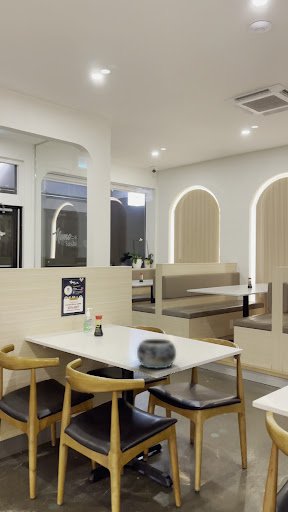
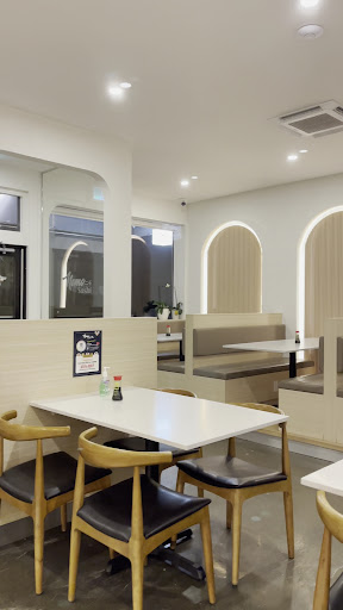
- decorative bowl (156, 353)
